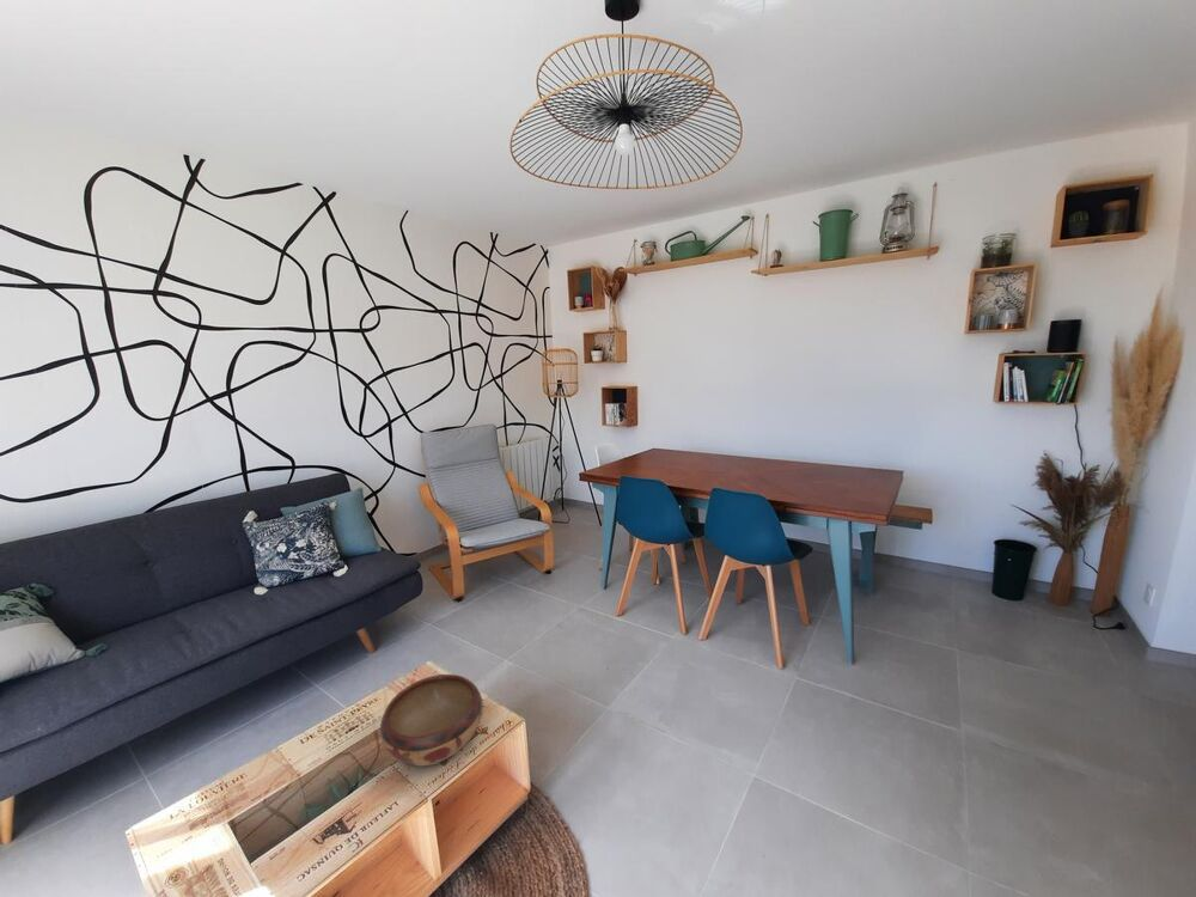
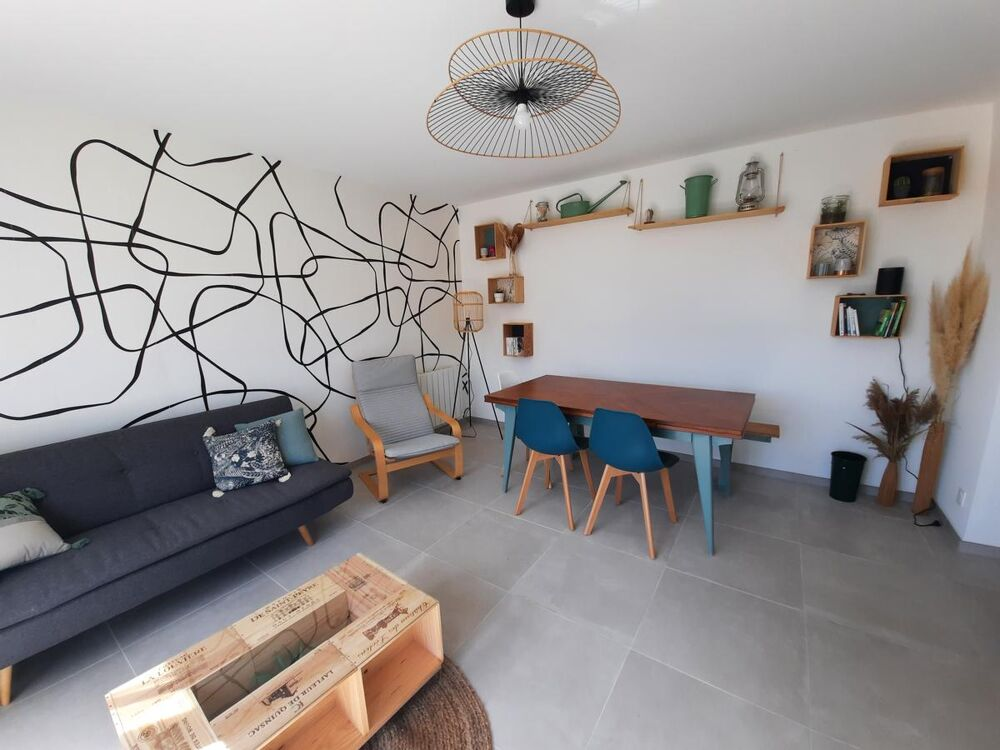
- decorative bowl (434, 722)
